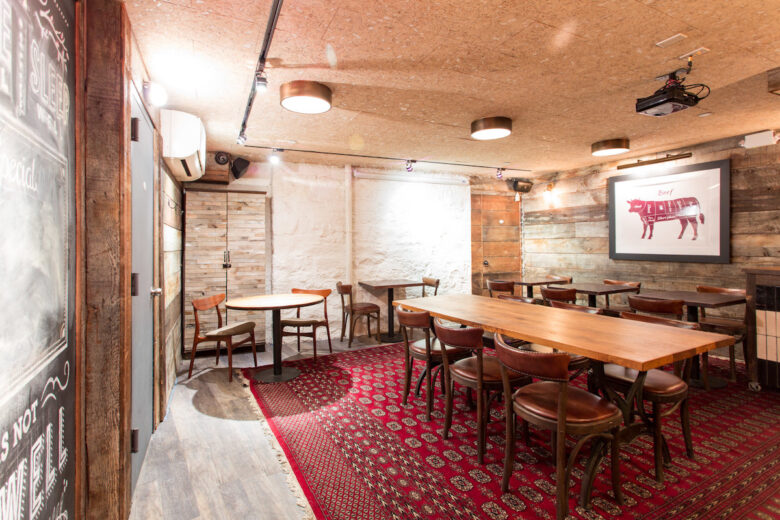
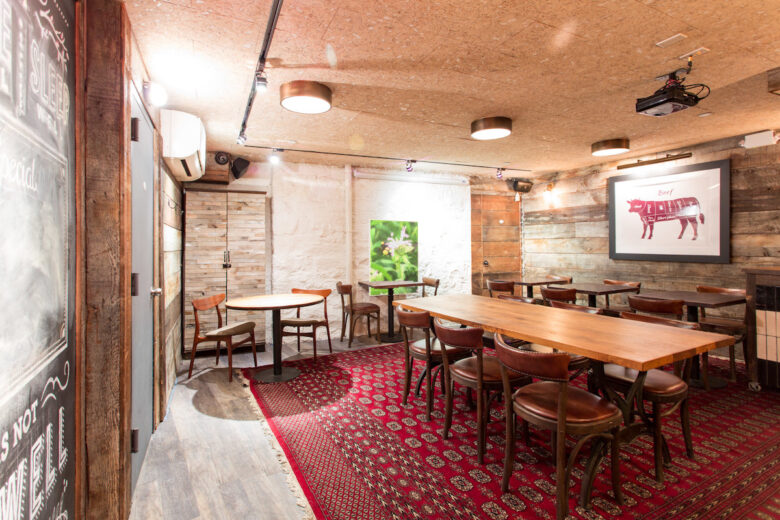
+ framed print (394, 257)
